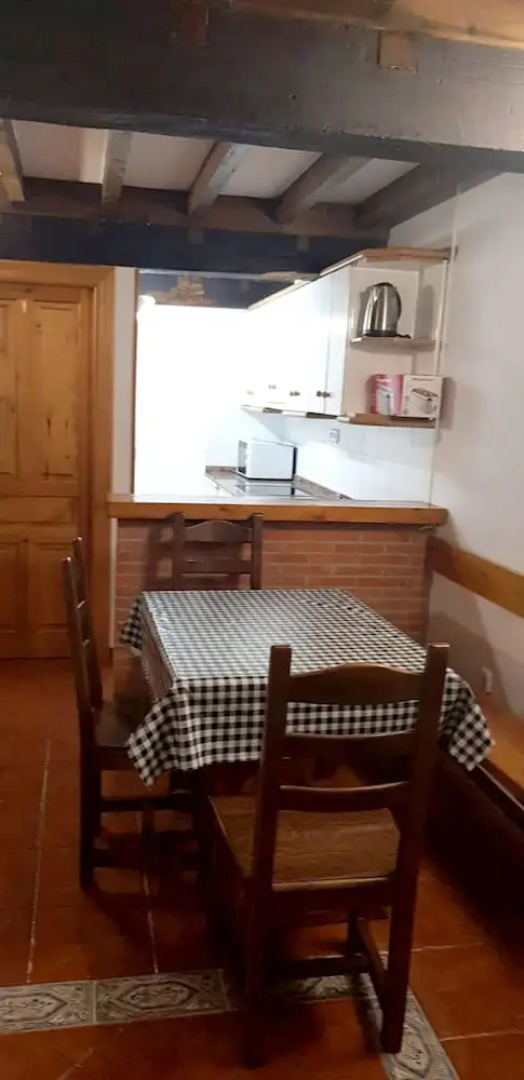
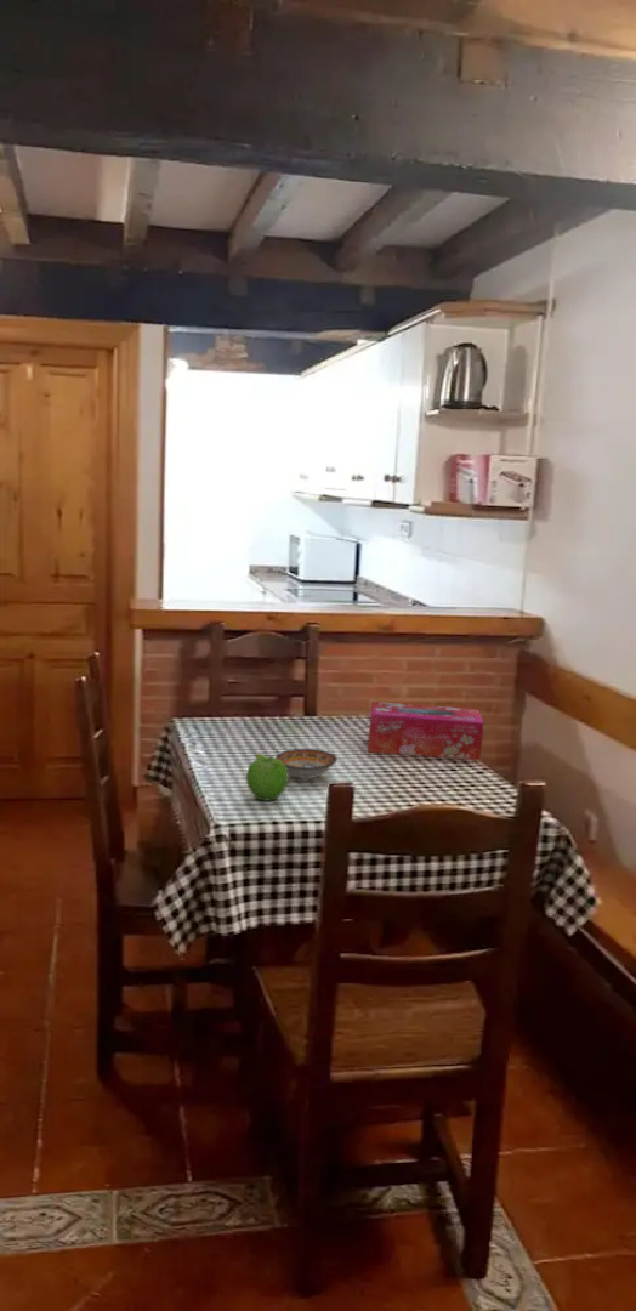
+ bowl (306, 767)
+ tissue box (424, 730)
+ fruit (267, 776)
